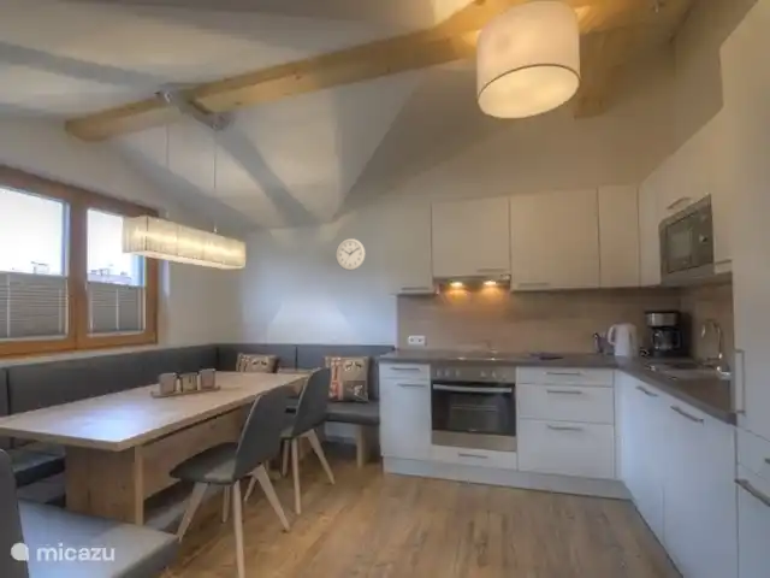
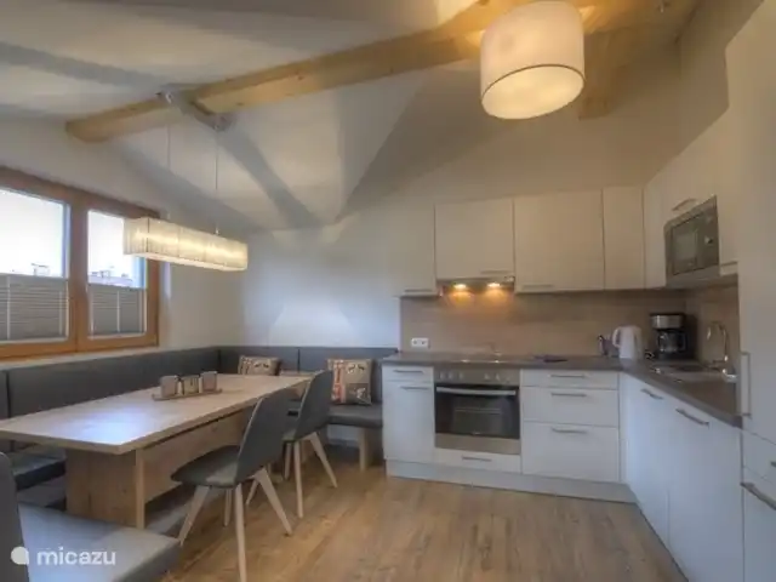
- wall clock (350, 254)
